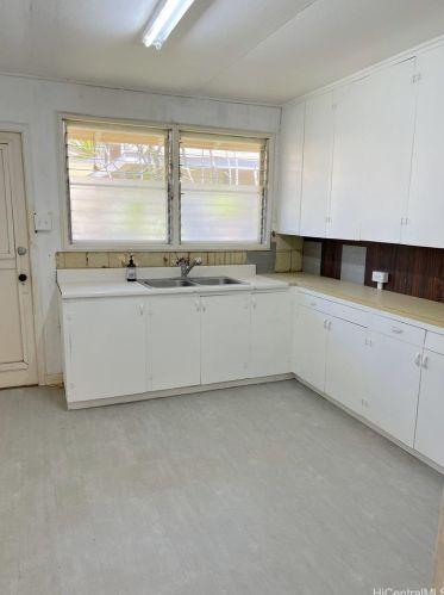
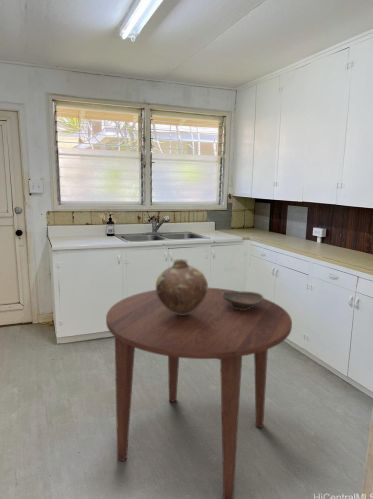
+ dining table (177, 378)
+ decorative bowl (242, 300)
+ vase (181, 287)
